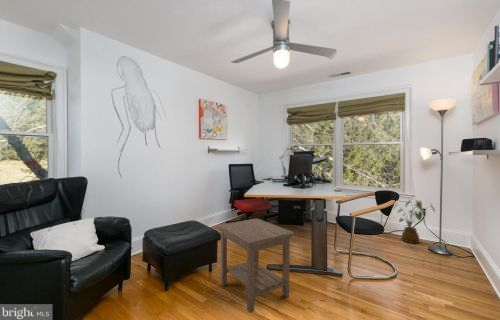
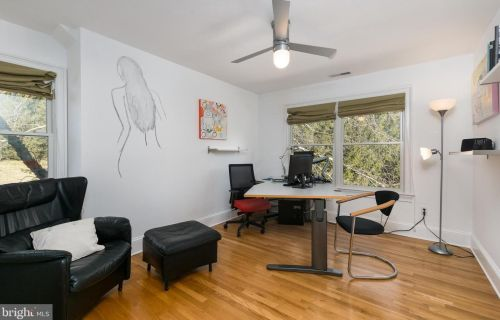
- house plant (413, 220)
- side table (253, 259)
